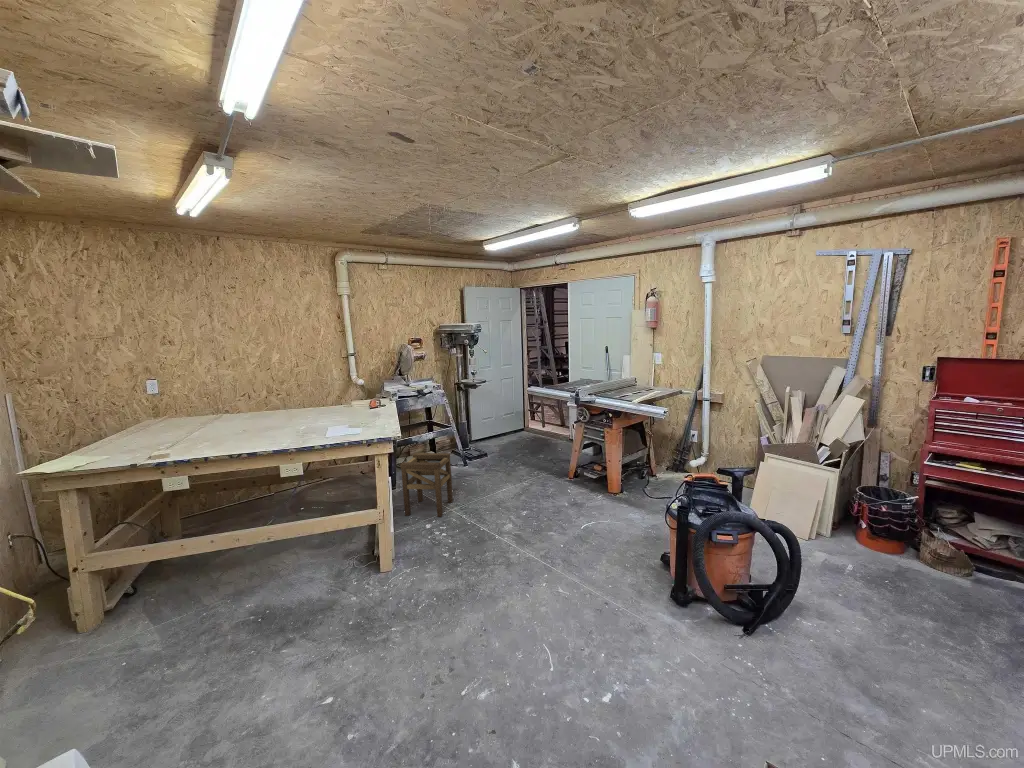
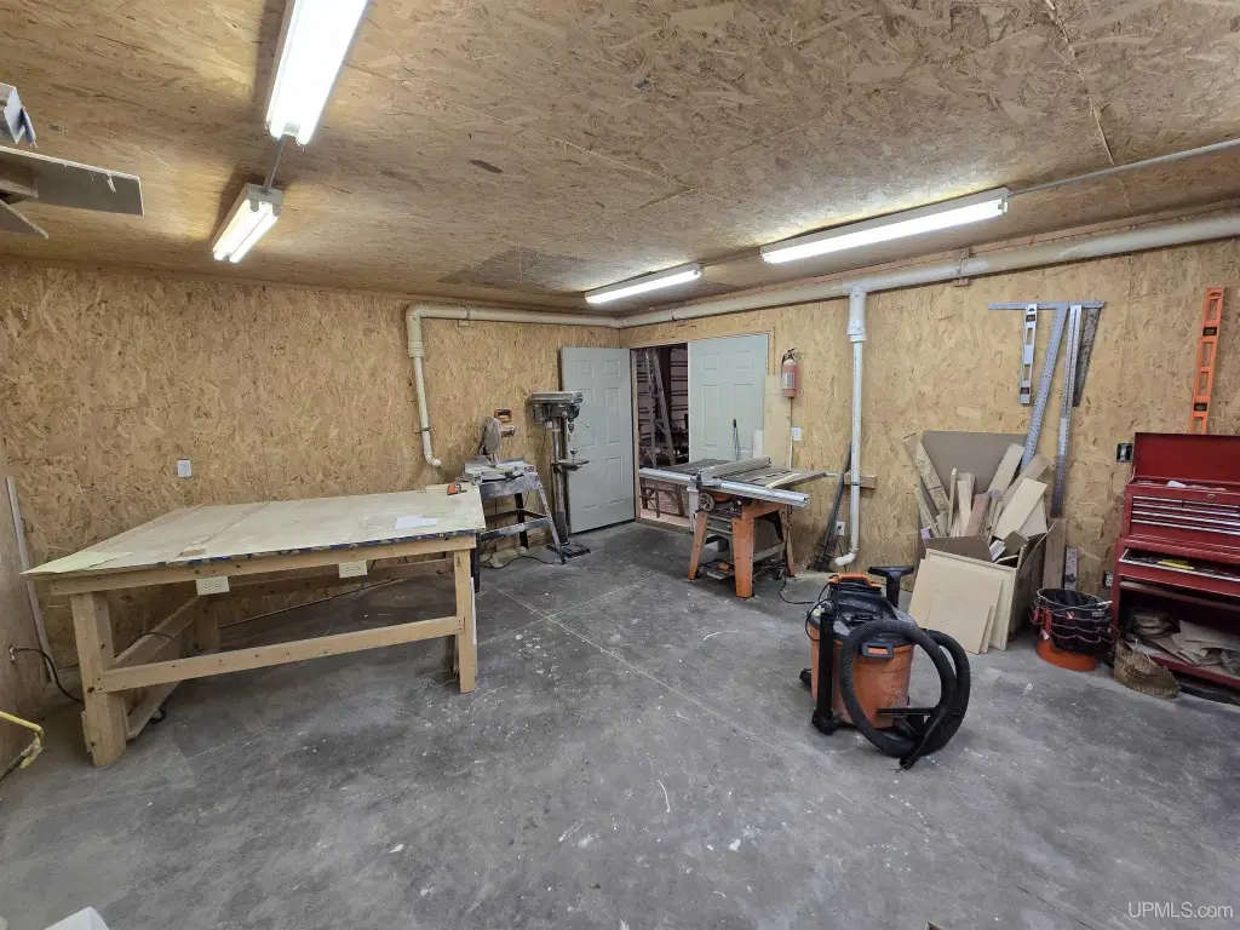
- stool (428, 483)
